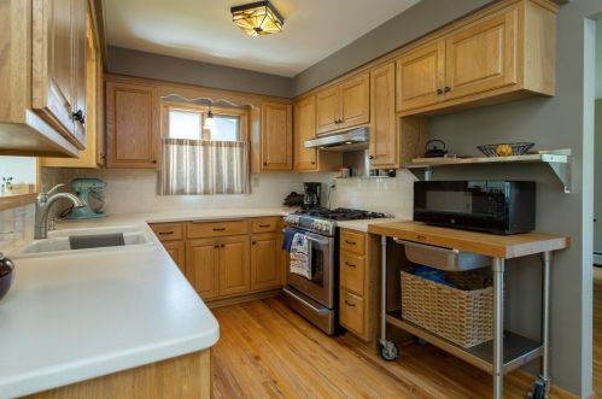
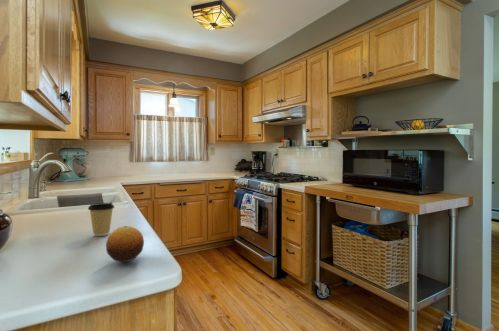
+ fruit (125, 243)
+ coffee cup (101, 218)
